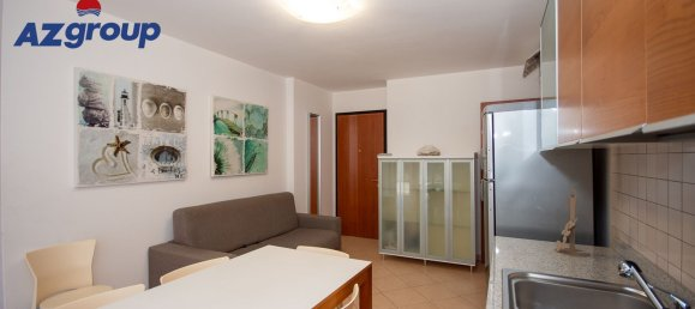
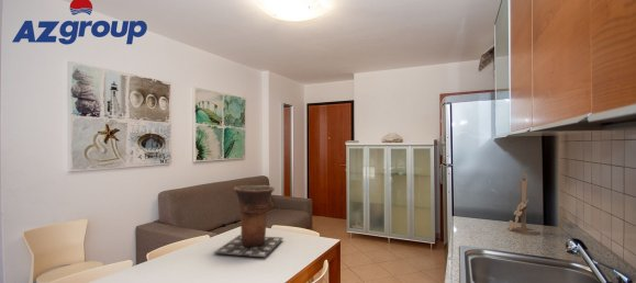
+ vase (250, 216)
